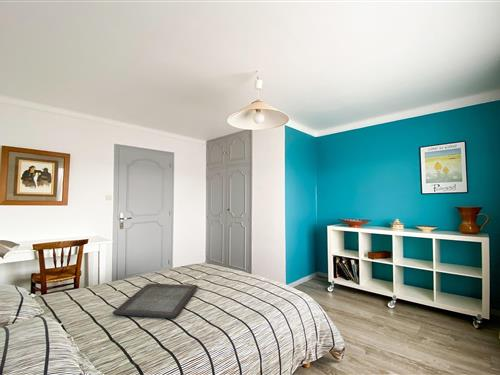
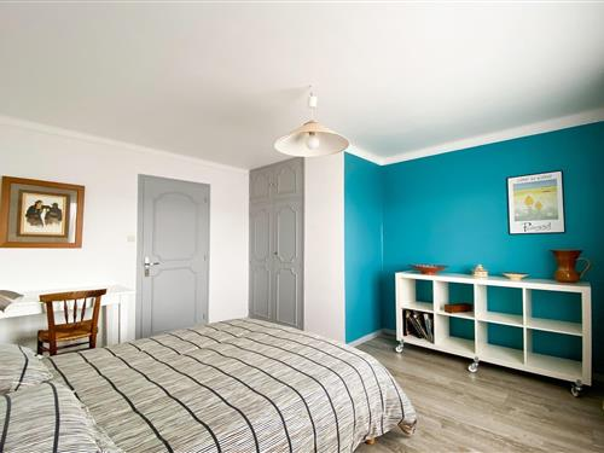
- serving tray (159, 298)
